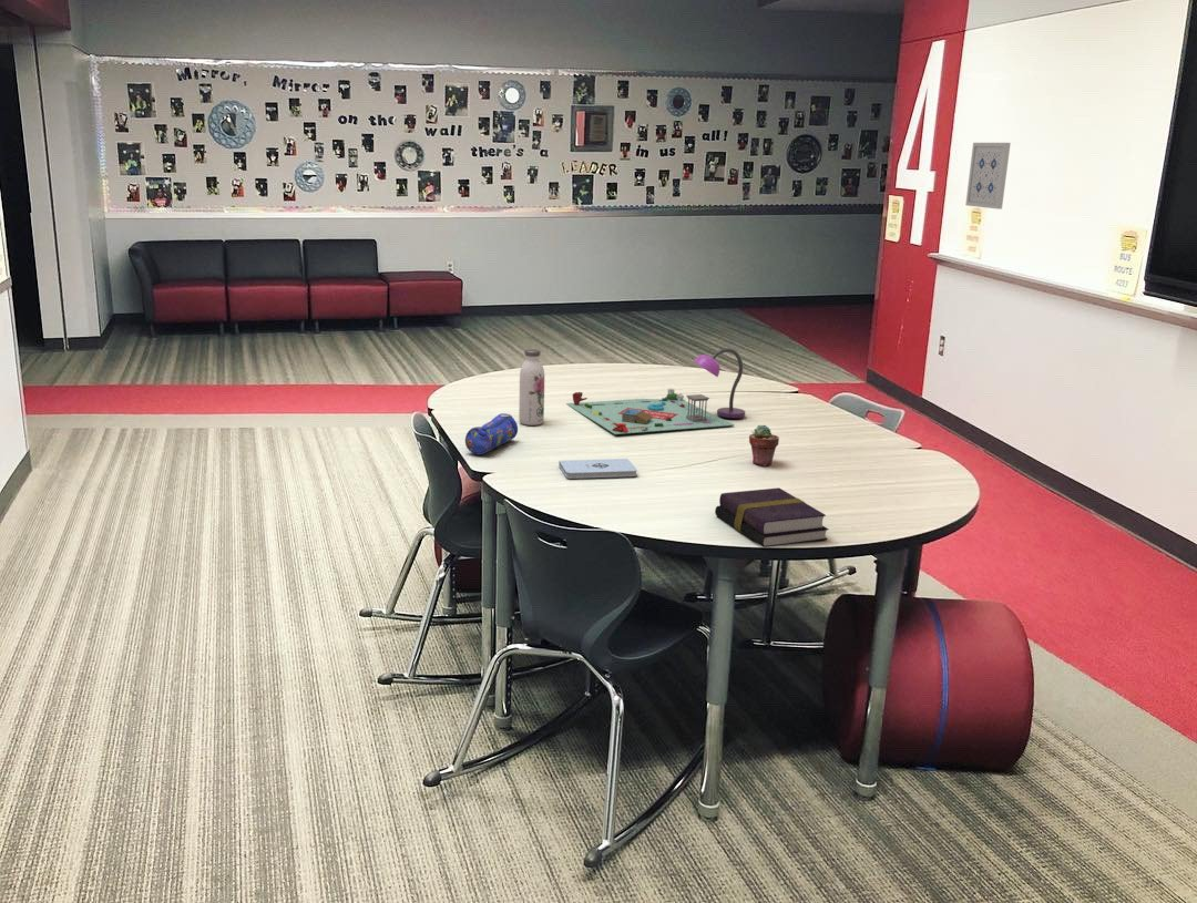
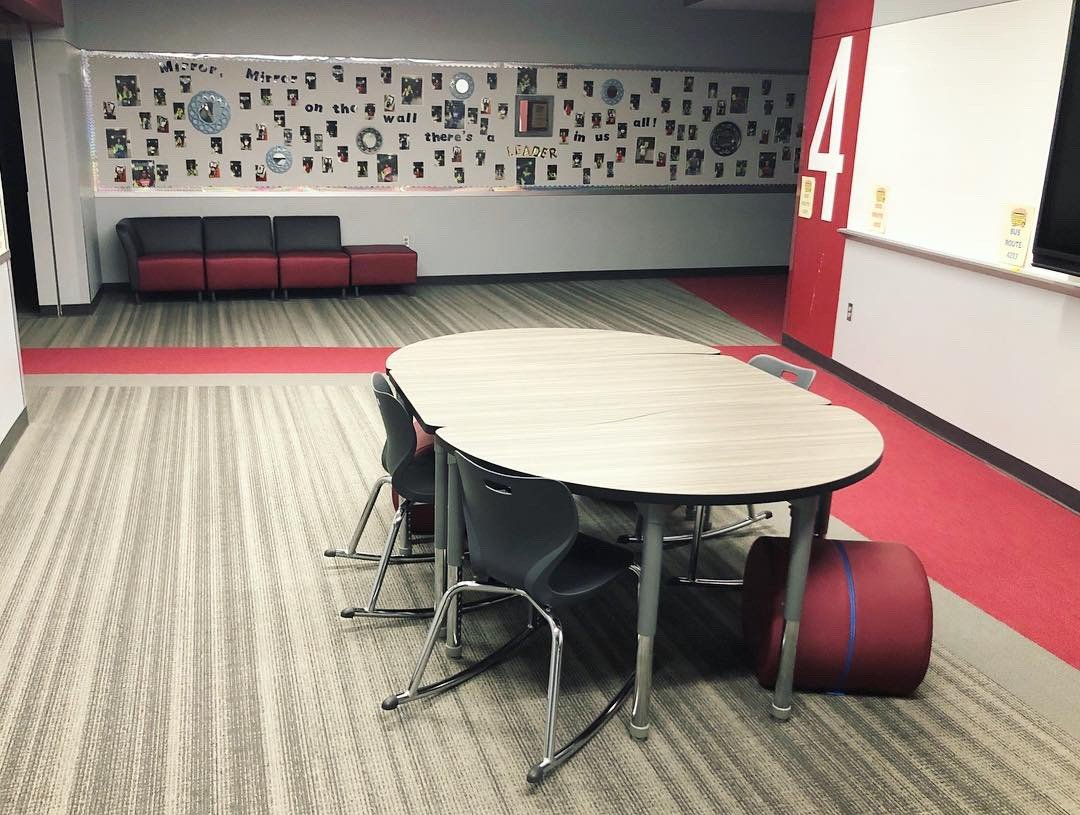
- wall art (986, 175)
- book (770, 515)
- gameboard (668, 389)
- potted succulent (763, 443)
- water bottle (532, 386)
- pencil case (492, 432)
- notepad (597, 468)
